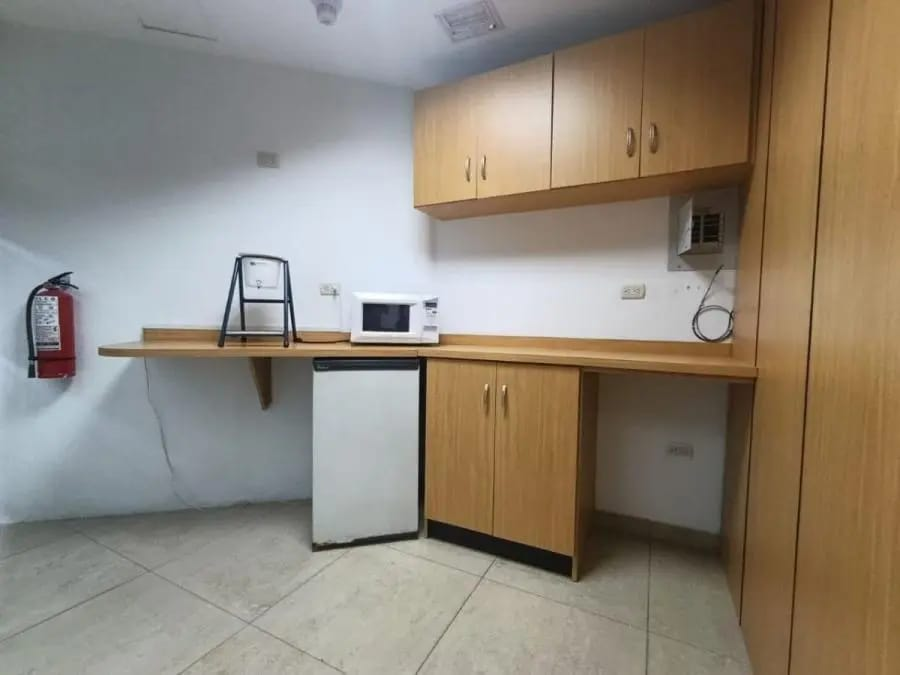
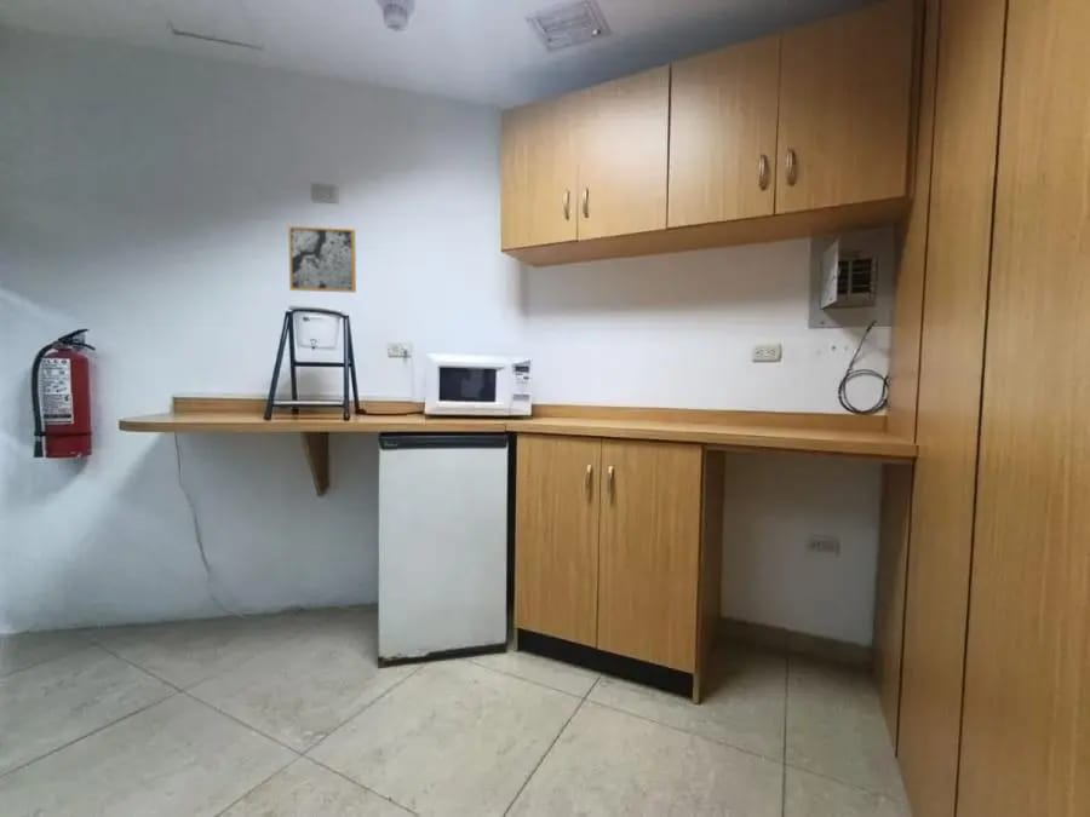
+ wall art (322, 259)
